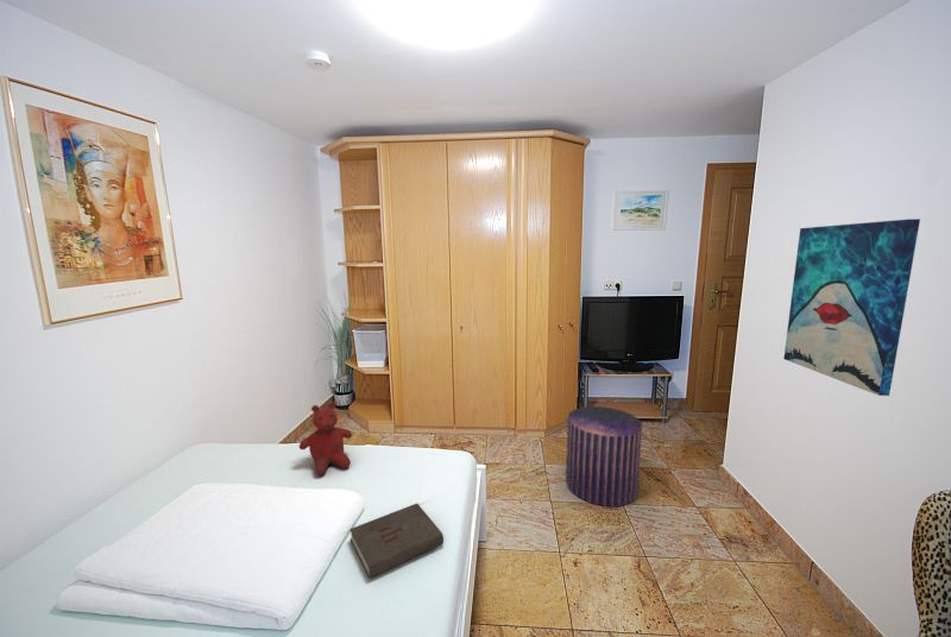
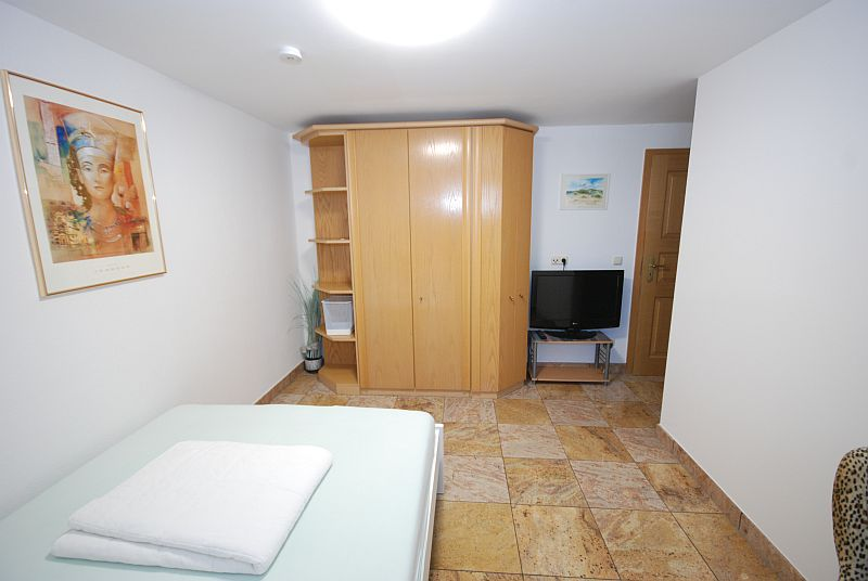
- teddy bear (327, 435)
- book (396, 537)
- wall art (839, 302)
- pouf (602, 453)
